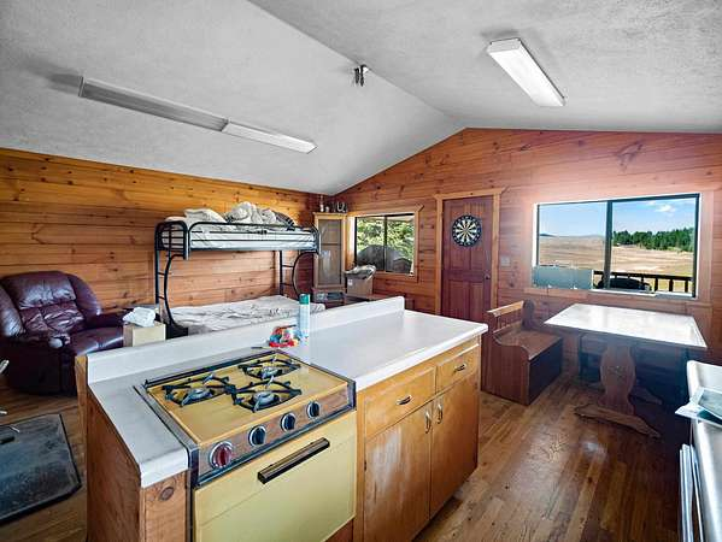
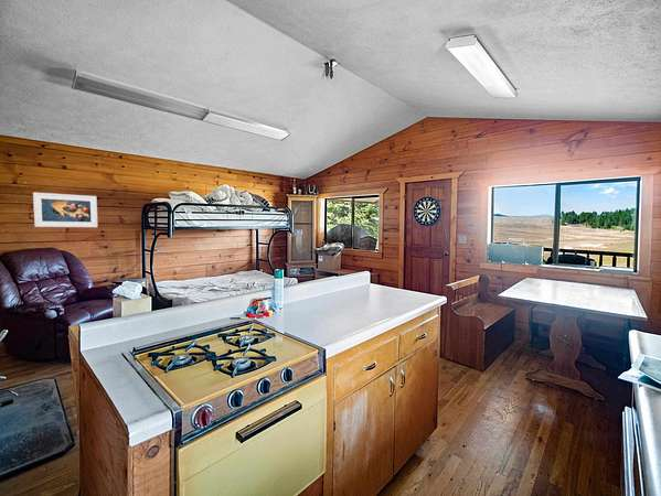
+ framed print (66, 211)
